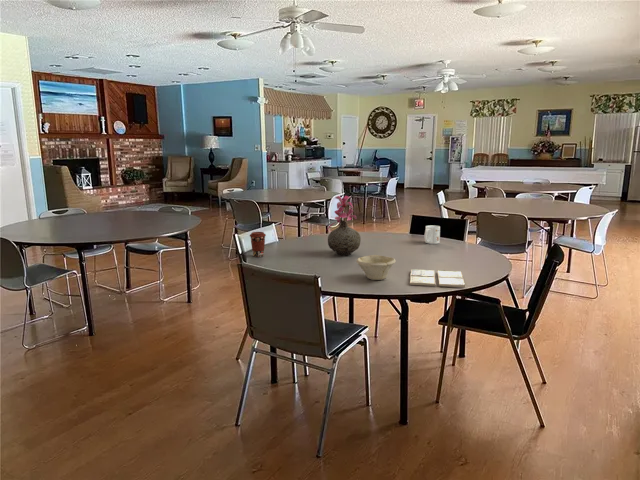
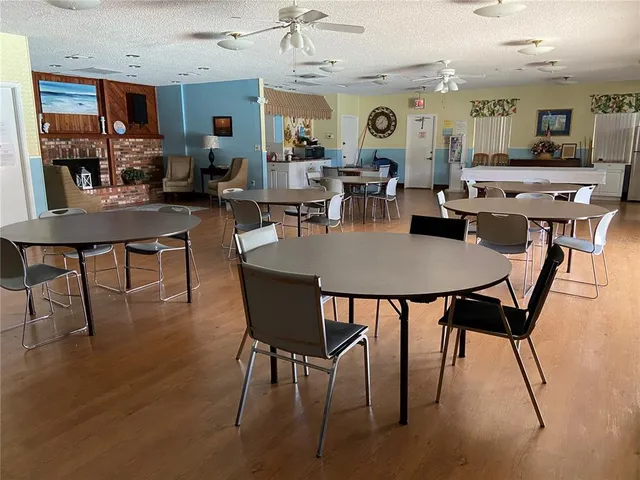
- vase (343, 225)
- mug (430, 234)
- coffee cup (258, 244)
- drink coaster (438, 277)
- bowl (375, 267)
